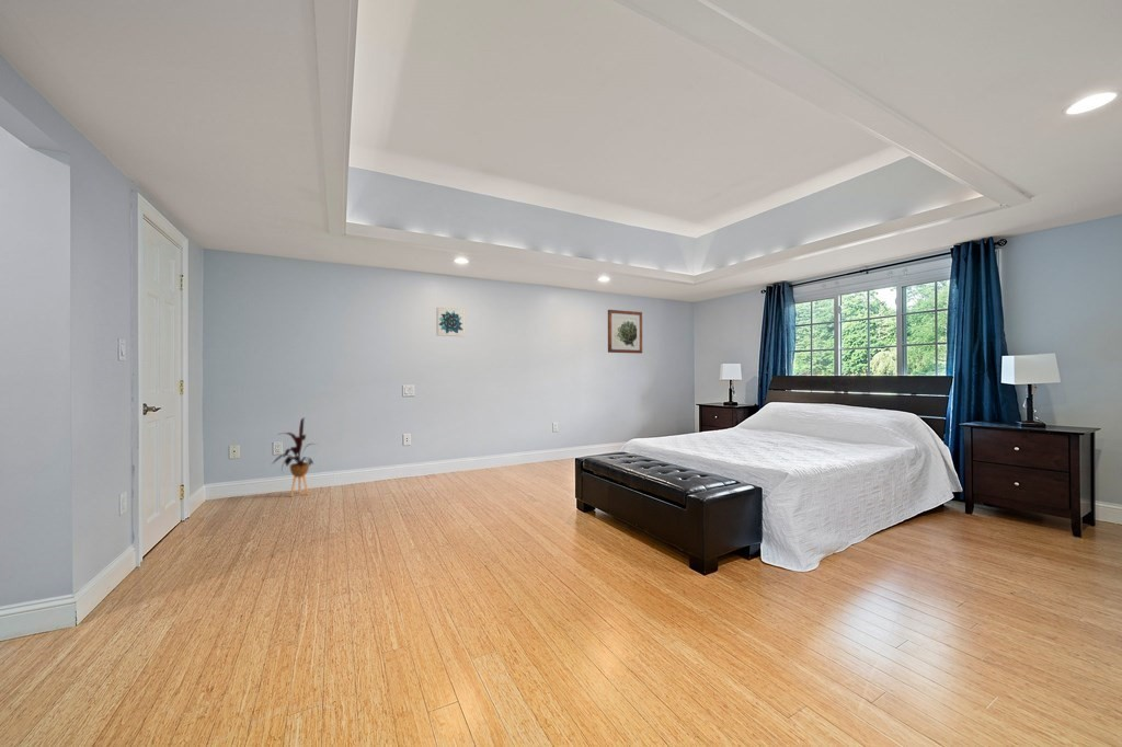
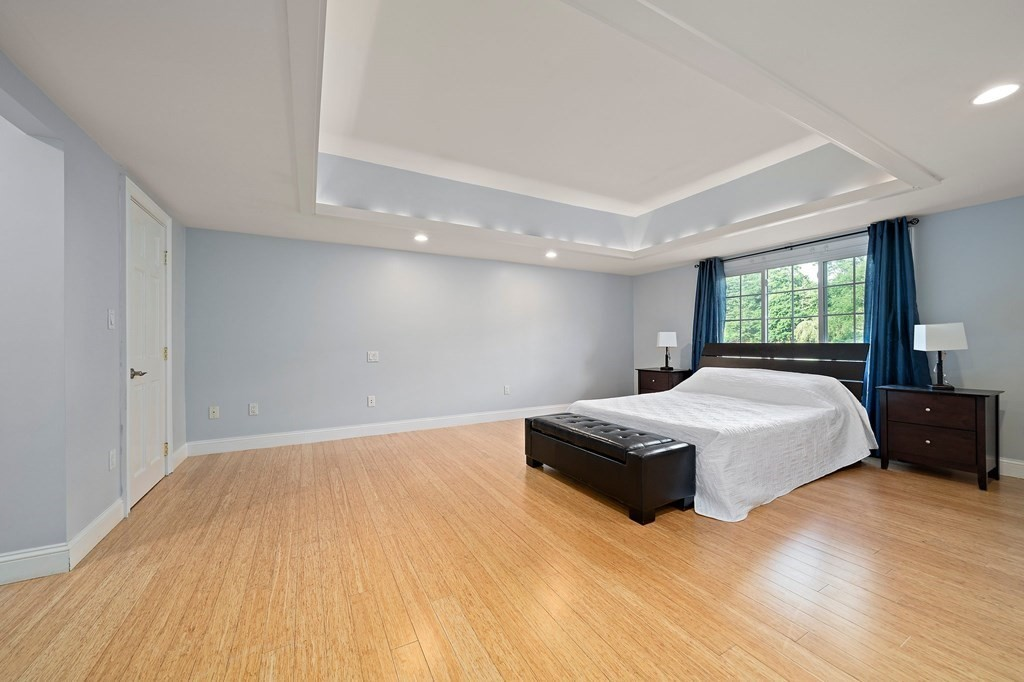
- wall art (625, 332)
- house plant (295, 457)
- wall art (450, 322)
